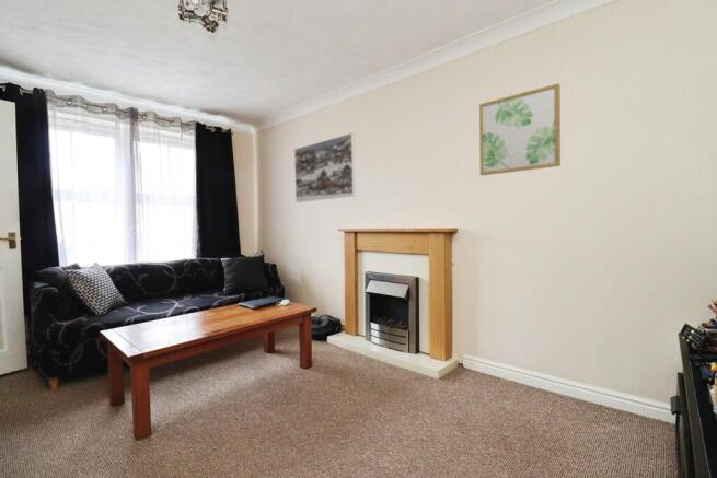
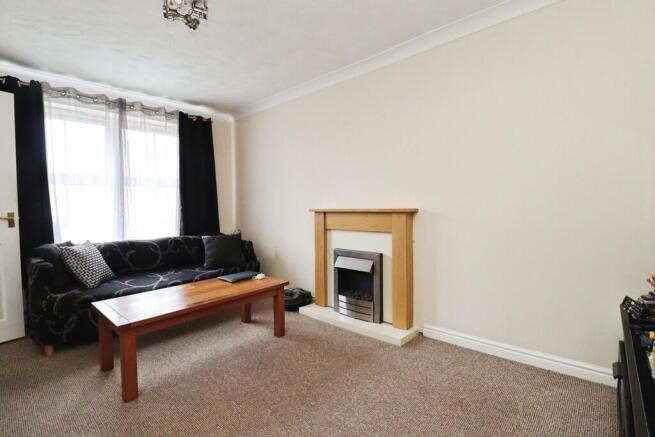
- wall art (517, 132)
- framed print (322, 171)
